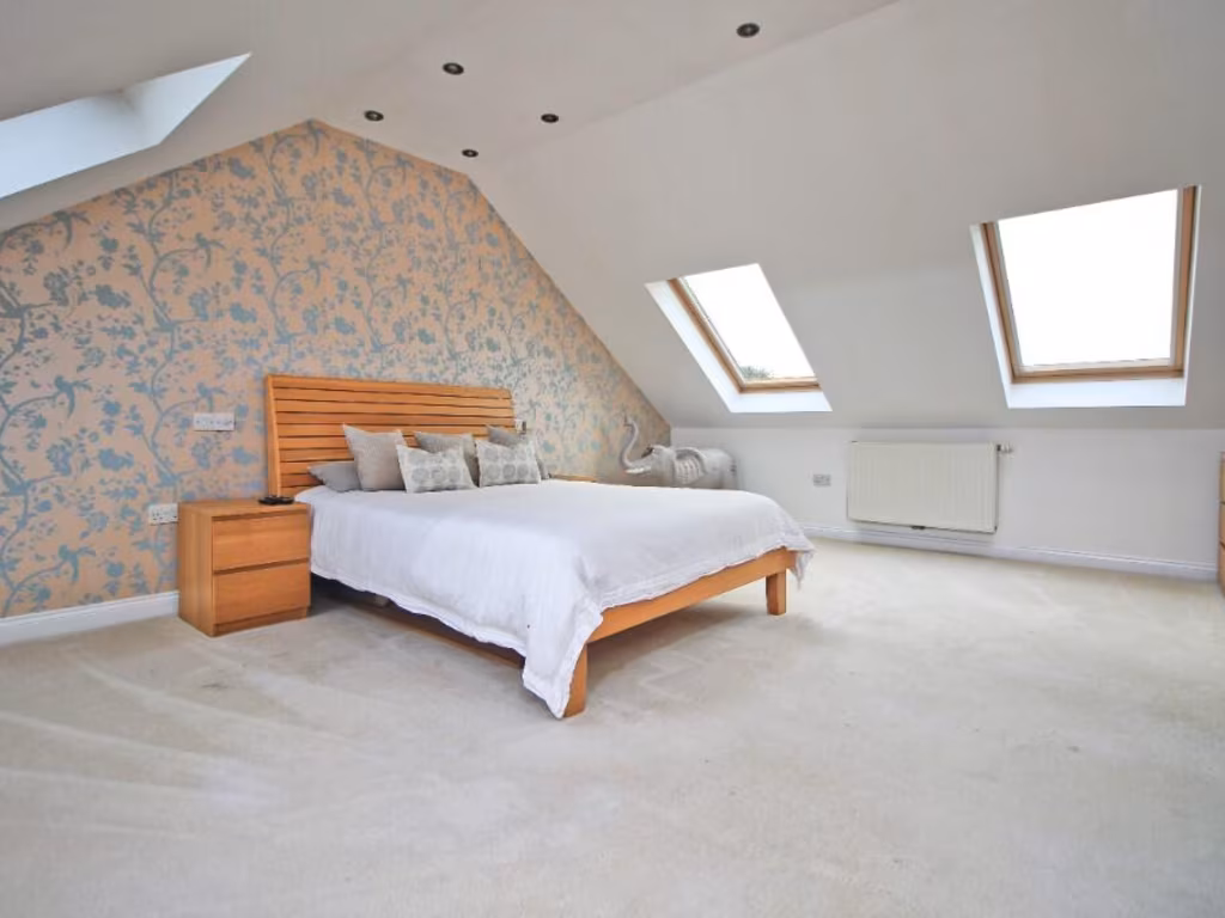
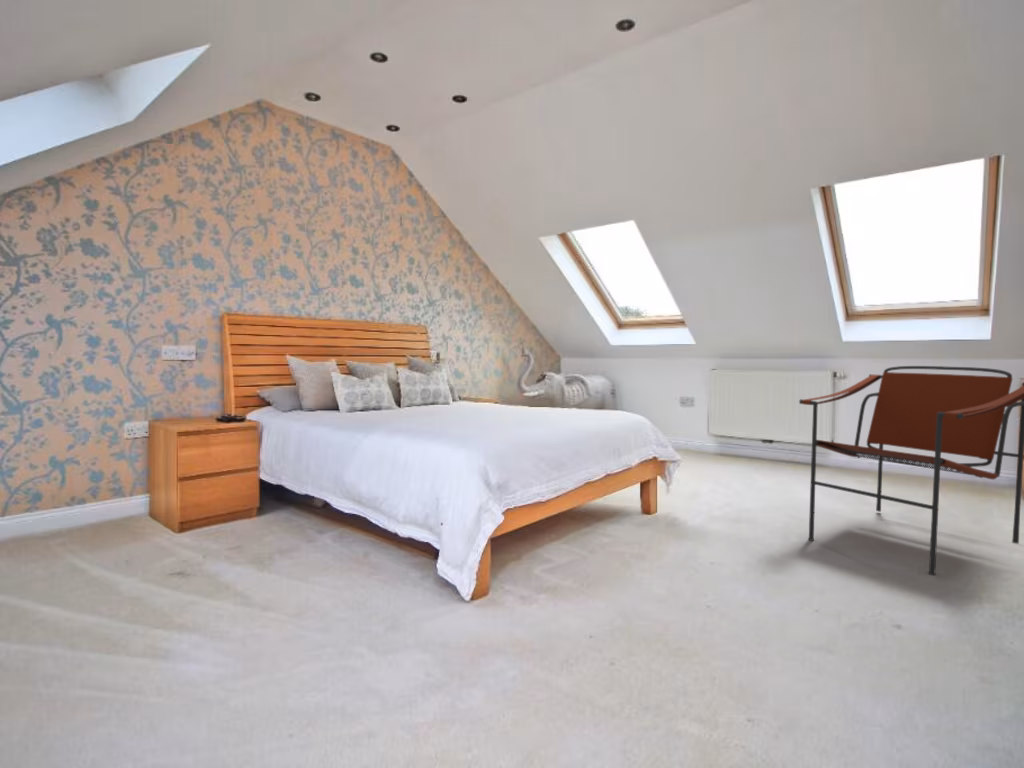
+ armchair (910, 455)
